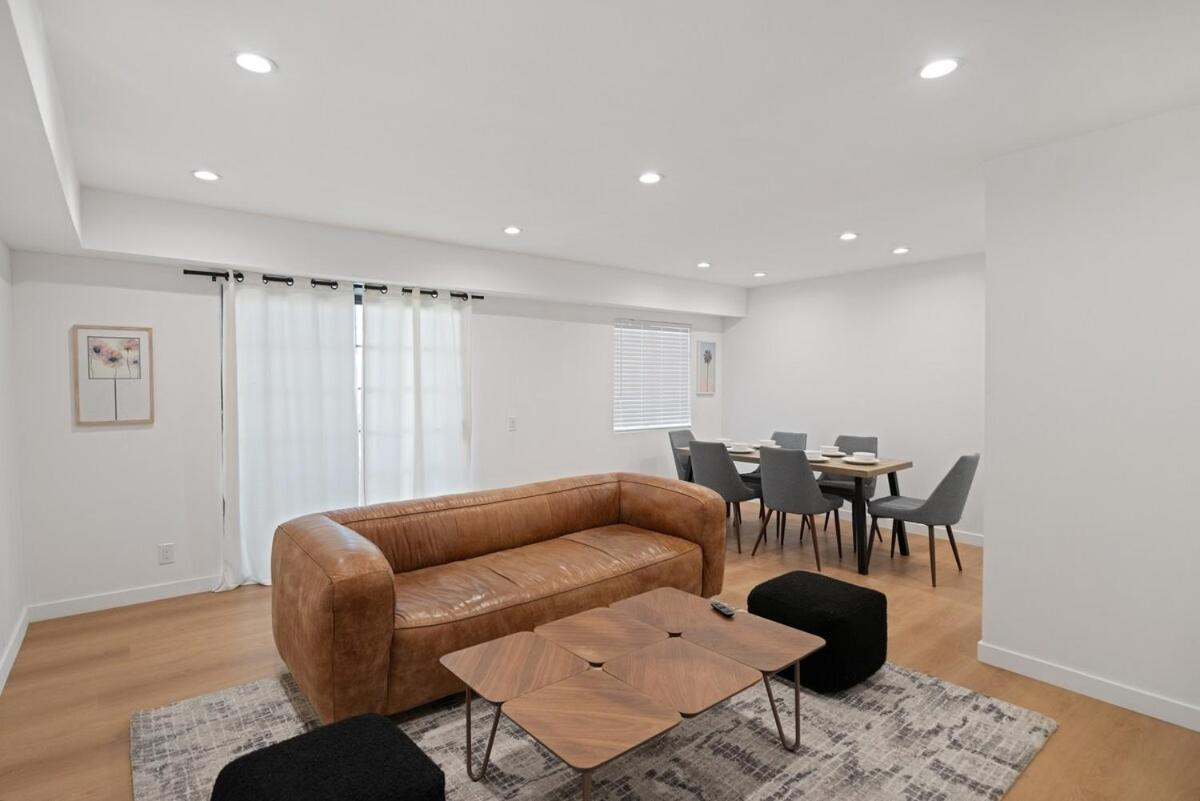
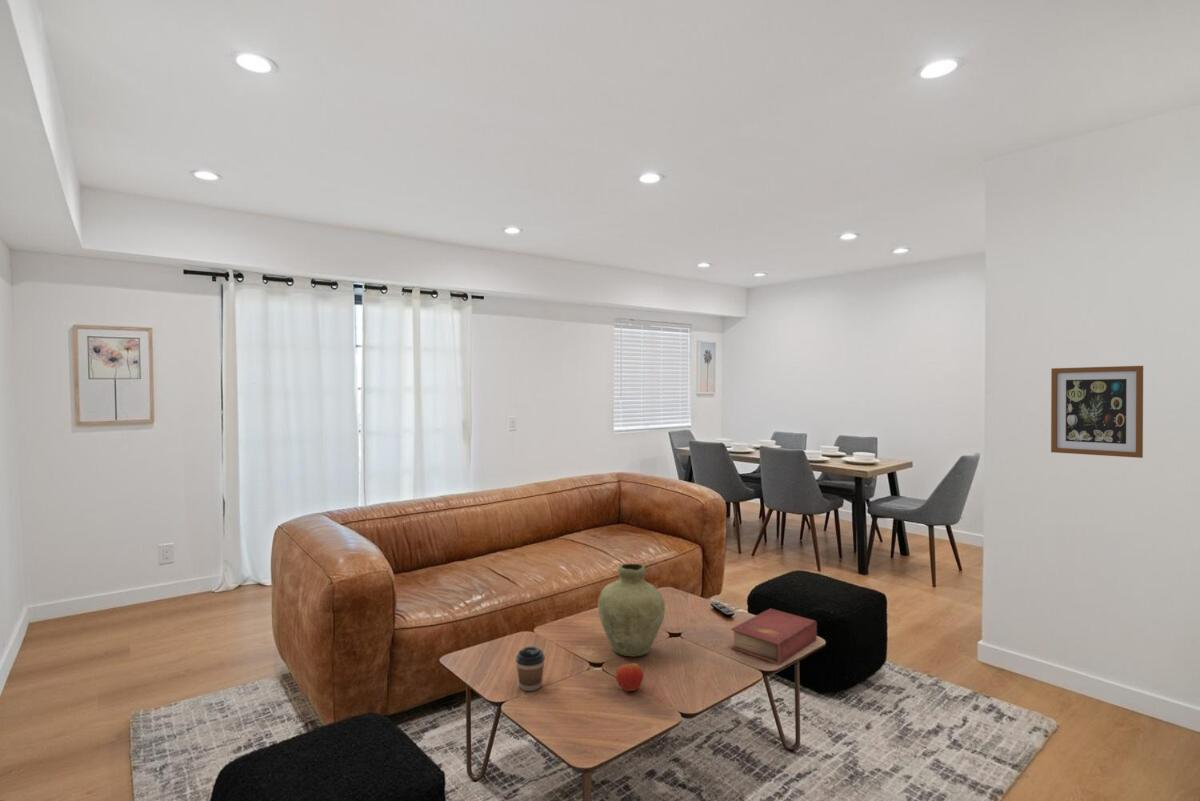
+ book (774, 634)
+ wall art (1095, 411)
+ coffee cup (530, 666)
+ apple (629, 675)
+ vase (631, 608)
